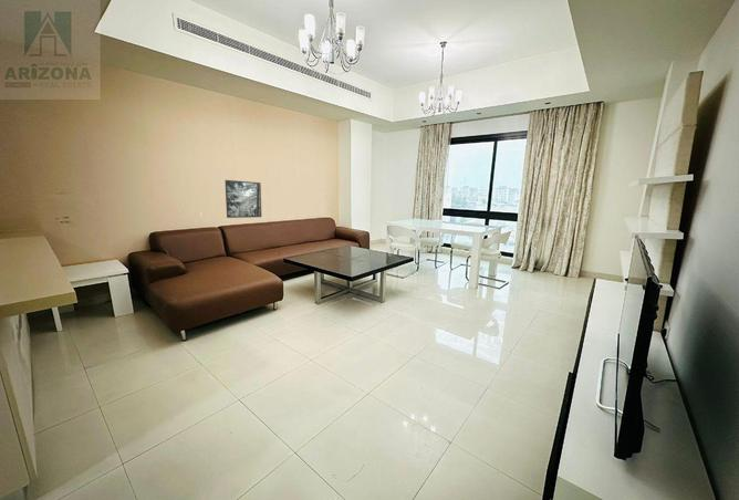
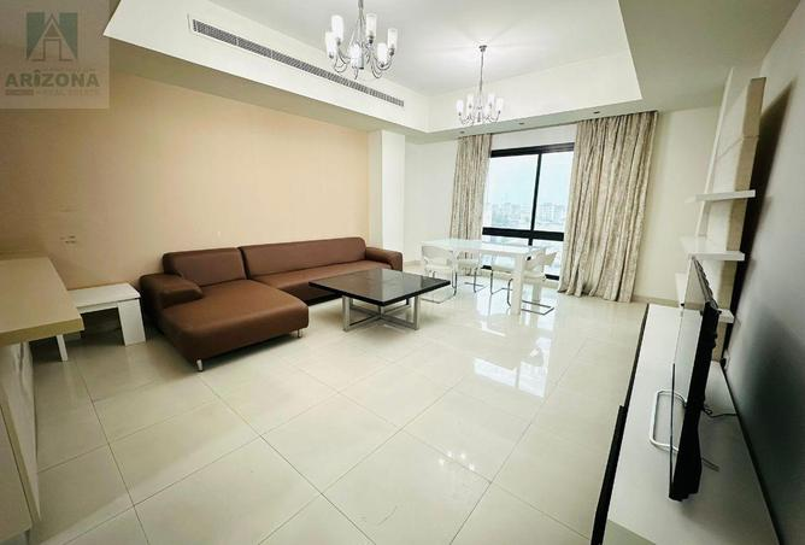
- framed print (243, 199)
